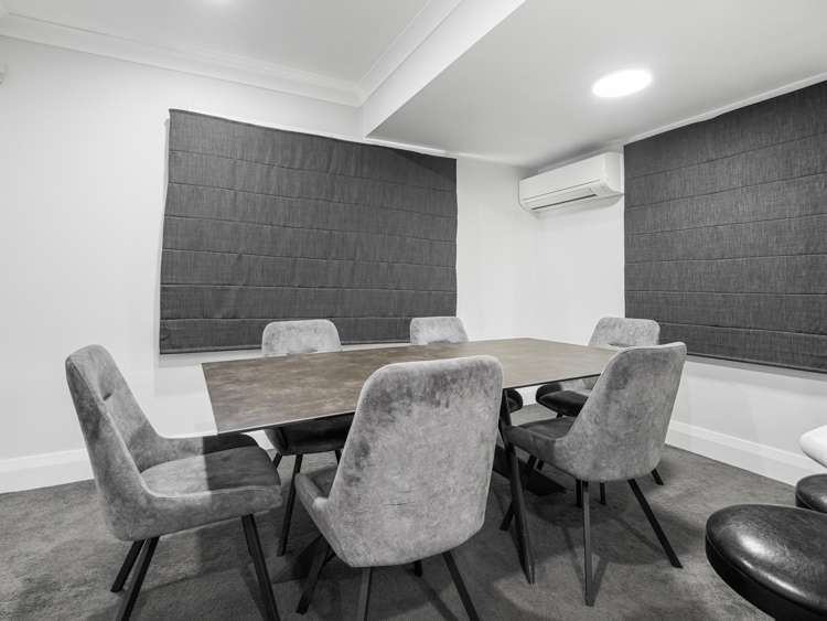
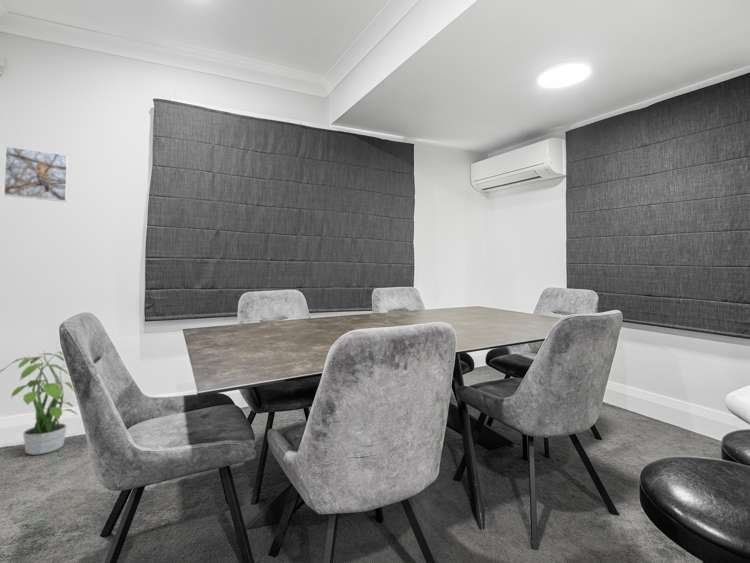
+ potted plant (38, 401)
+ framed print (37, 174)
